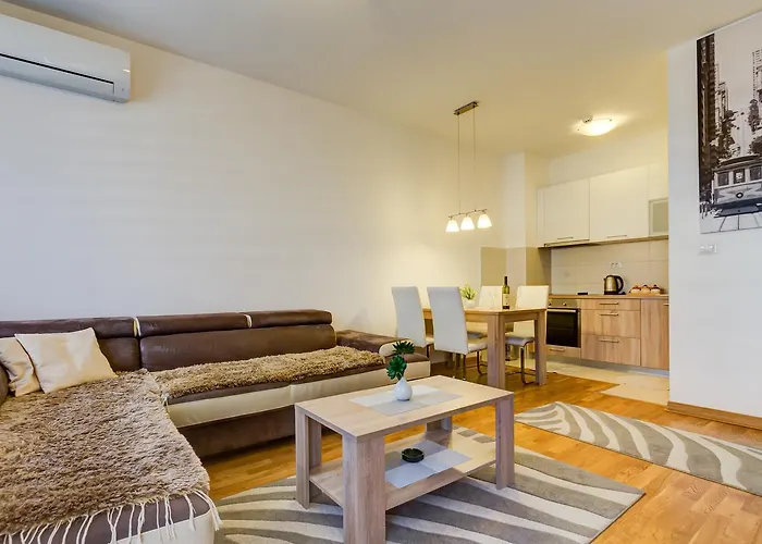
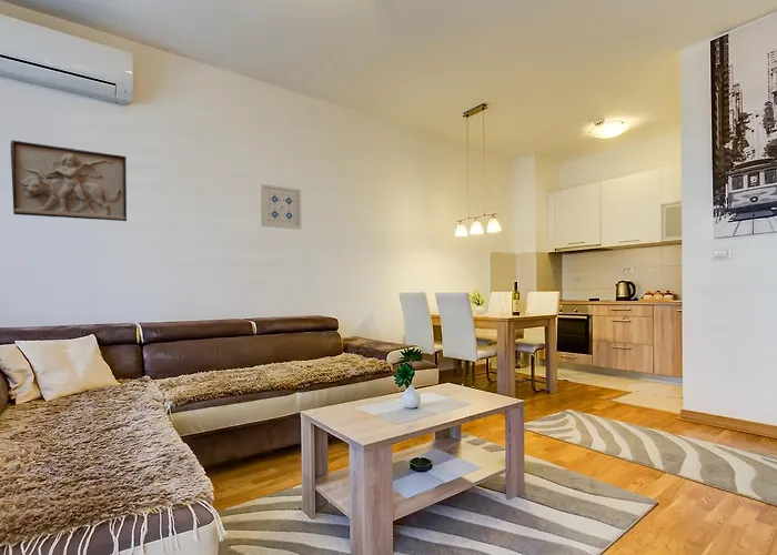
+ wall relief (72, 183)
+ wall art (281, 206)
